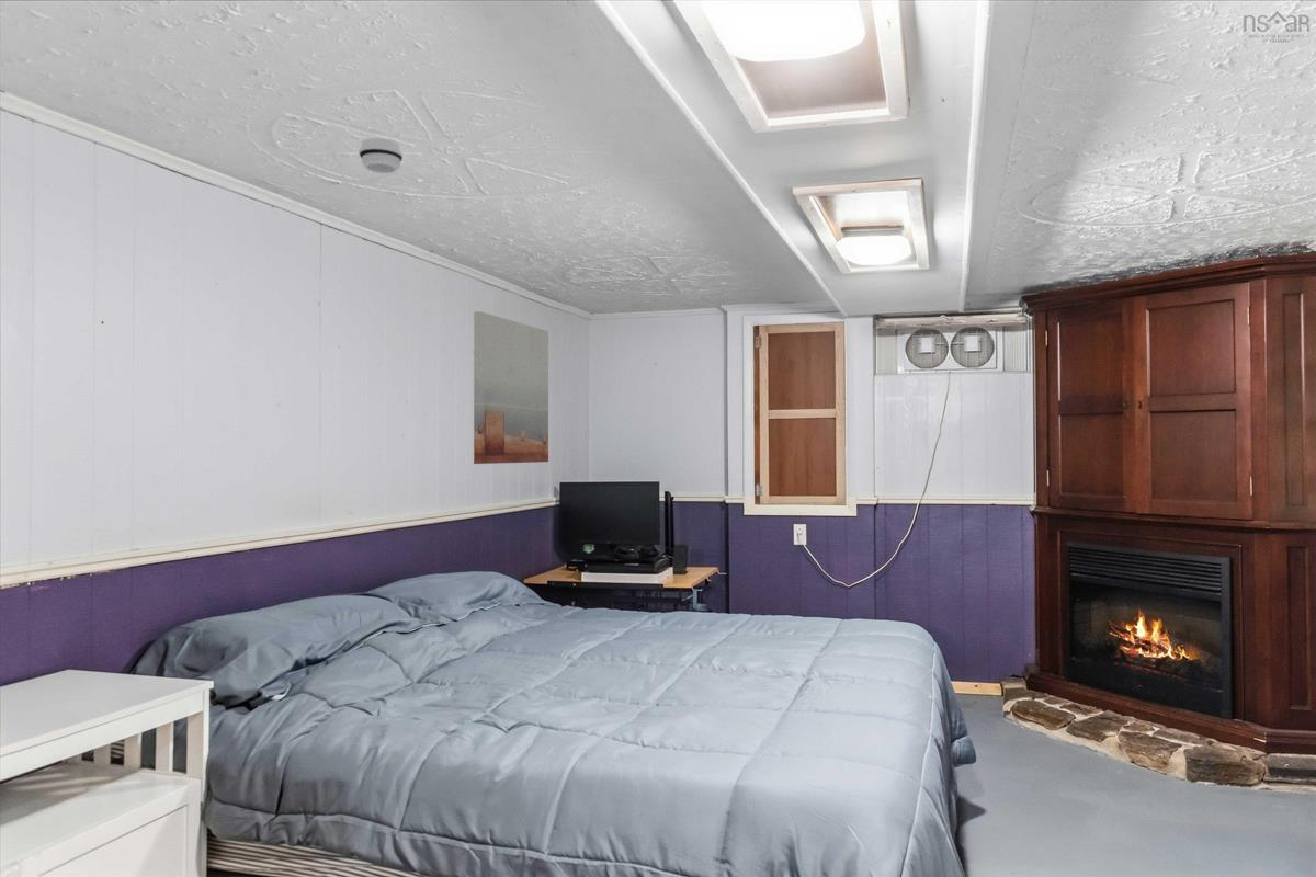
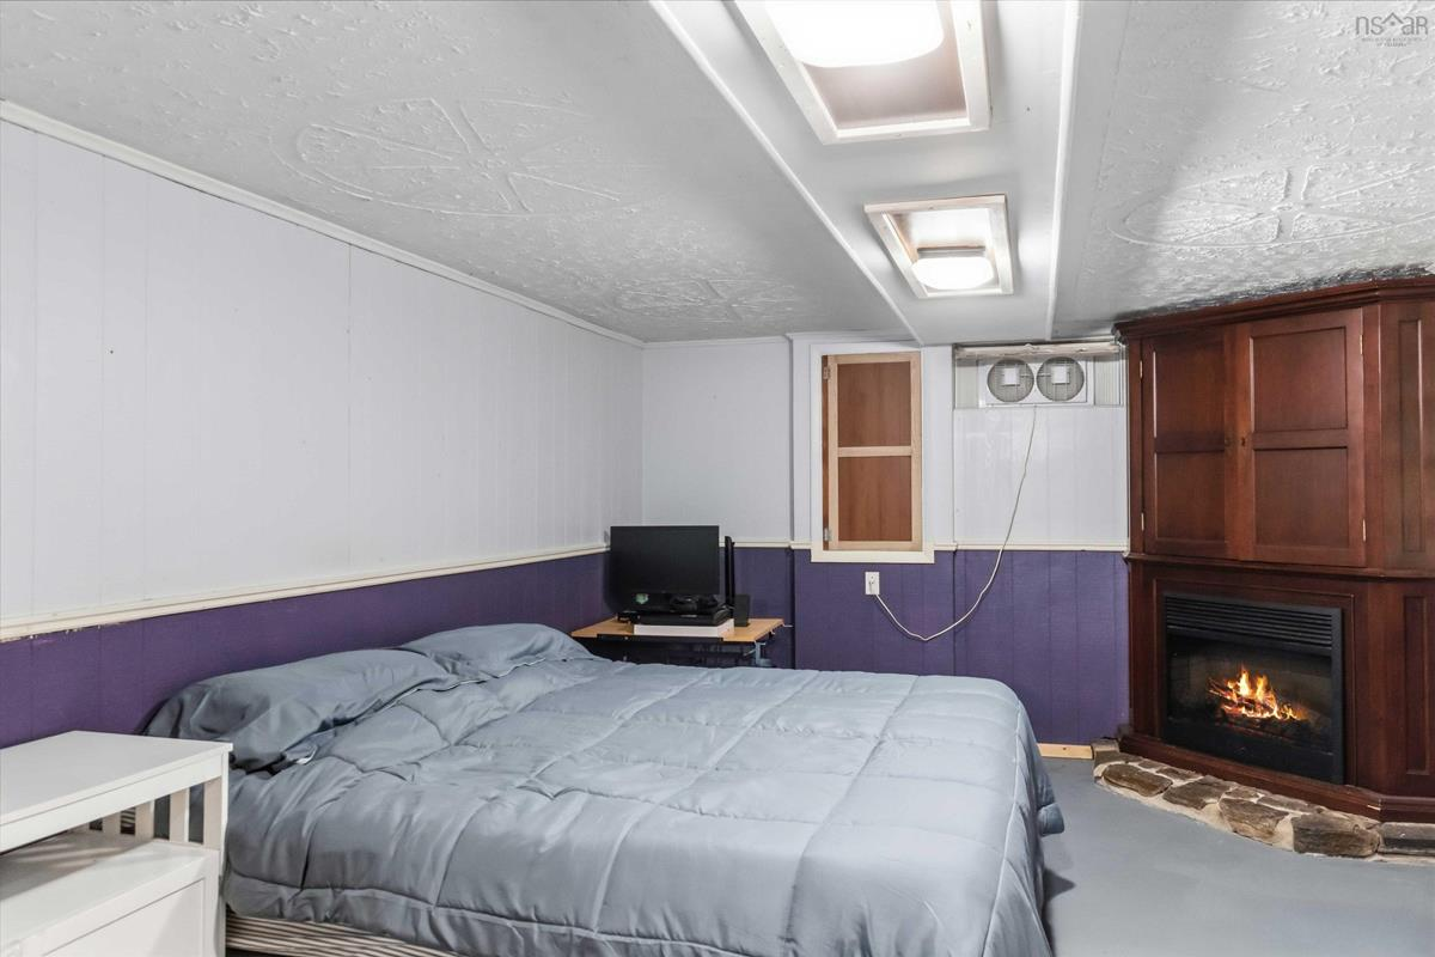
- smoke detector (381, 156)
- wall art (513, 391)
